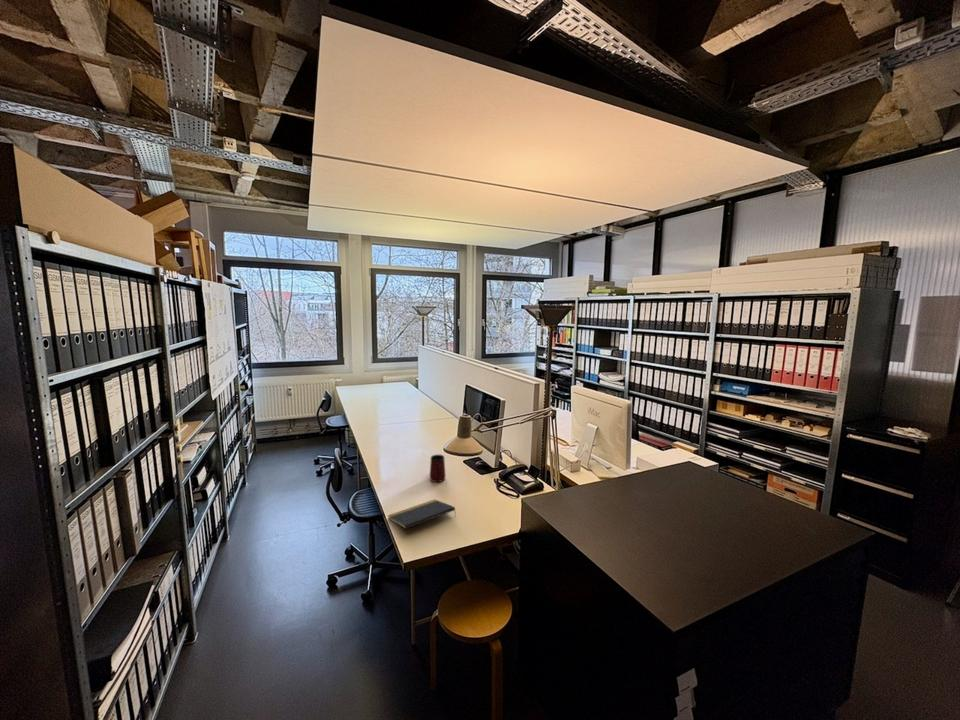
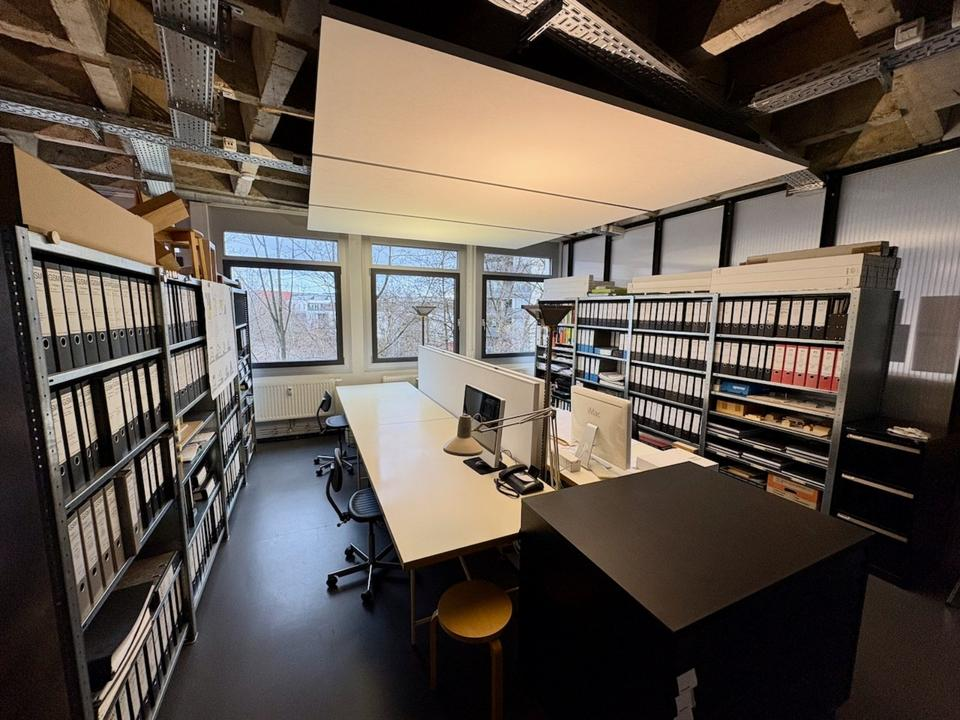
- mug (438, 469)
- notepad (421, 512)
